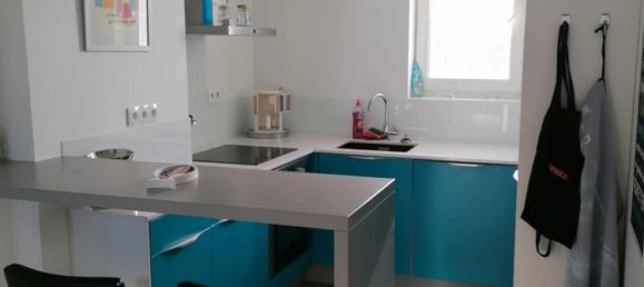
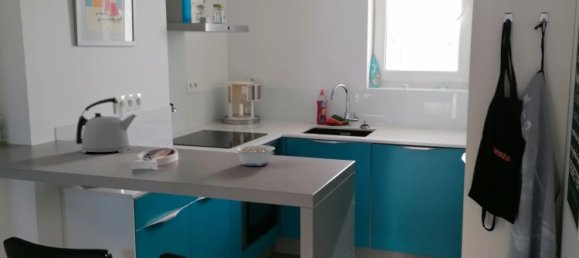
+ legume (254, 154)
+ kettle (106, 124)
